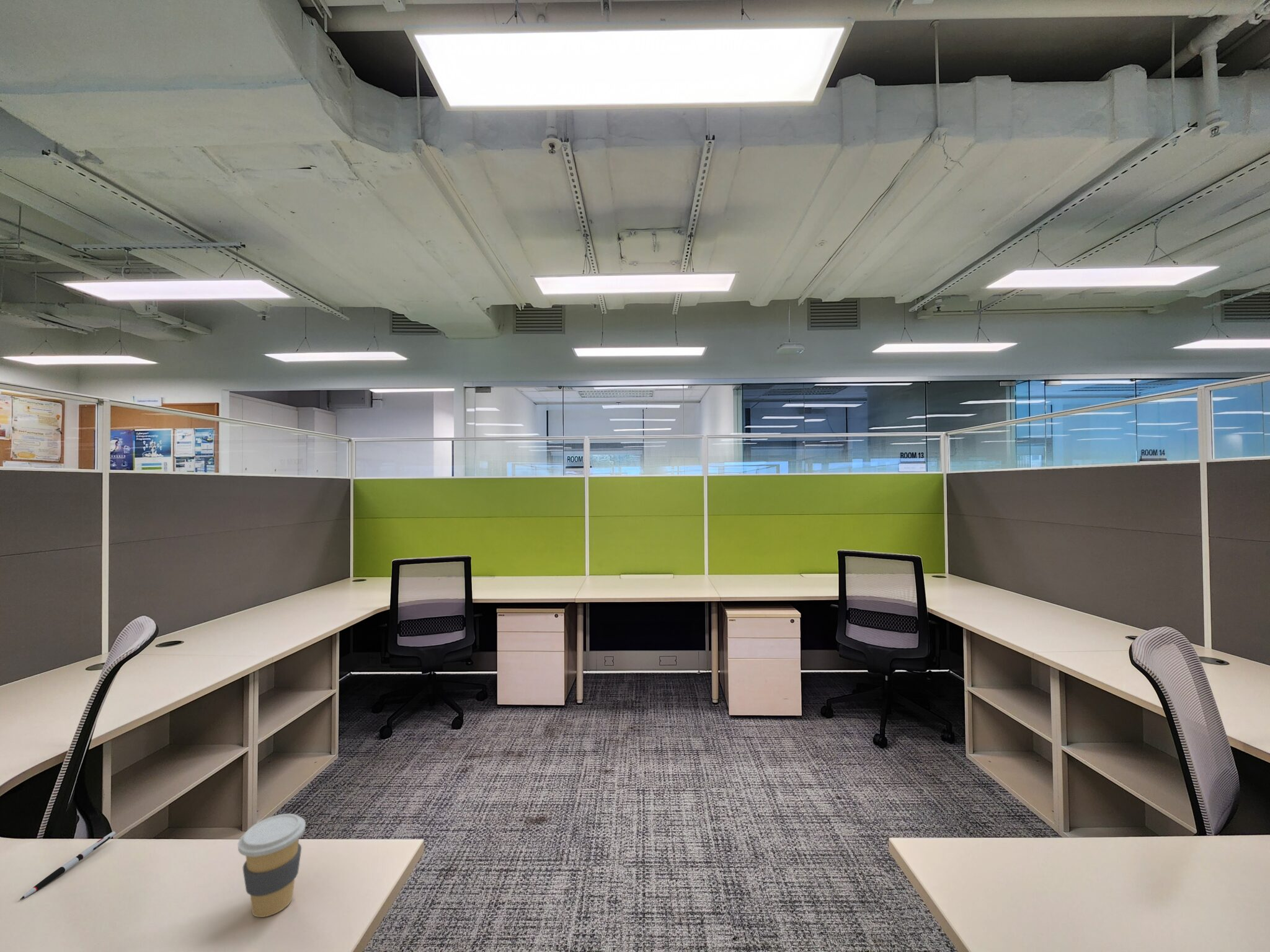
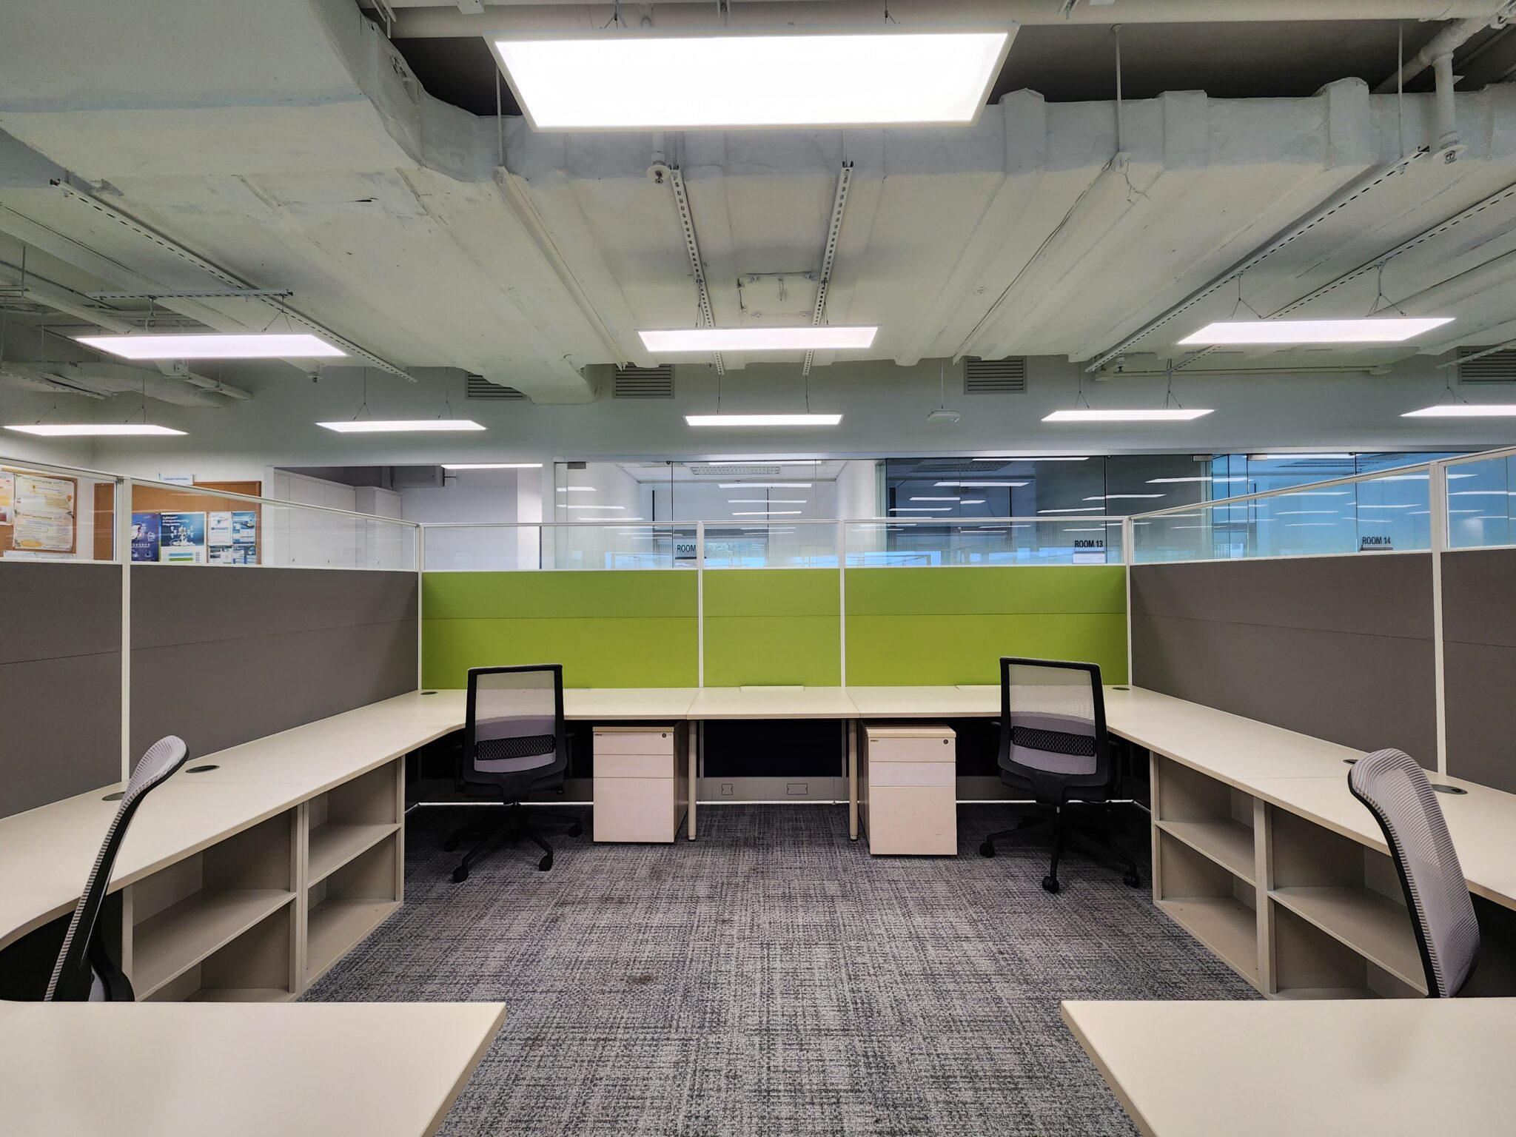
- pen (71, 863)
- coffee cup (272, 866)
